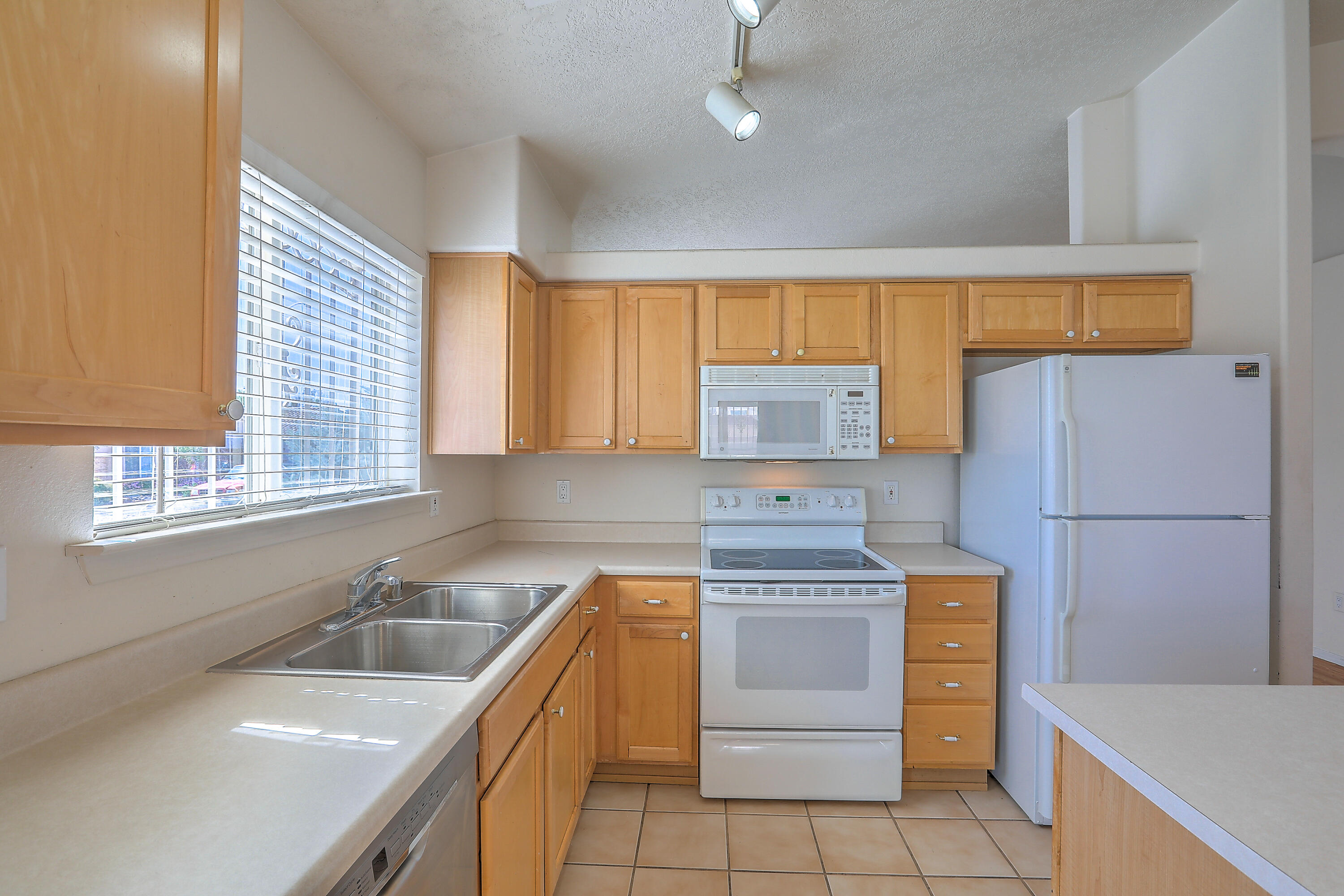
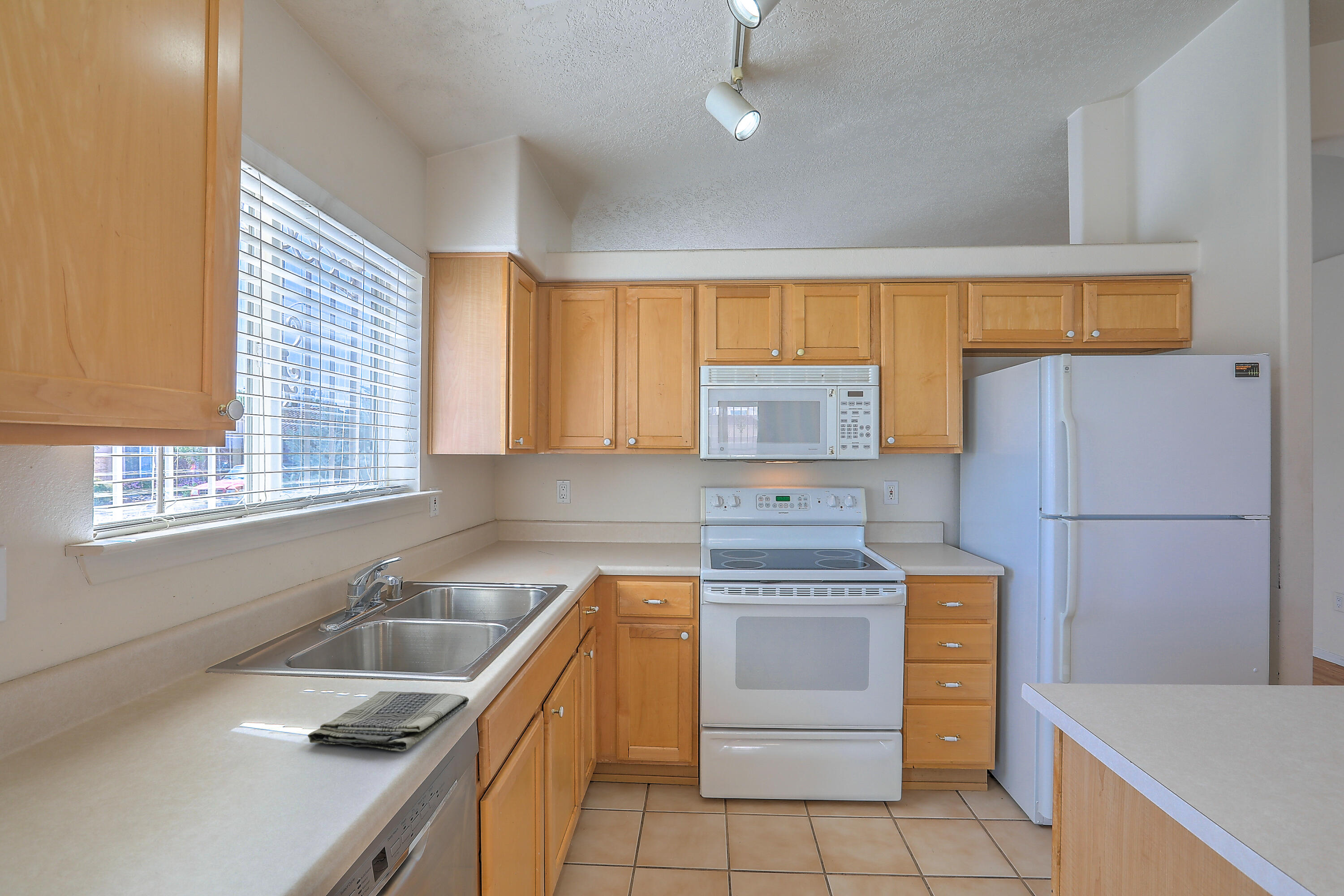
+ dish towel (393, 715)
